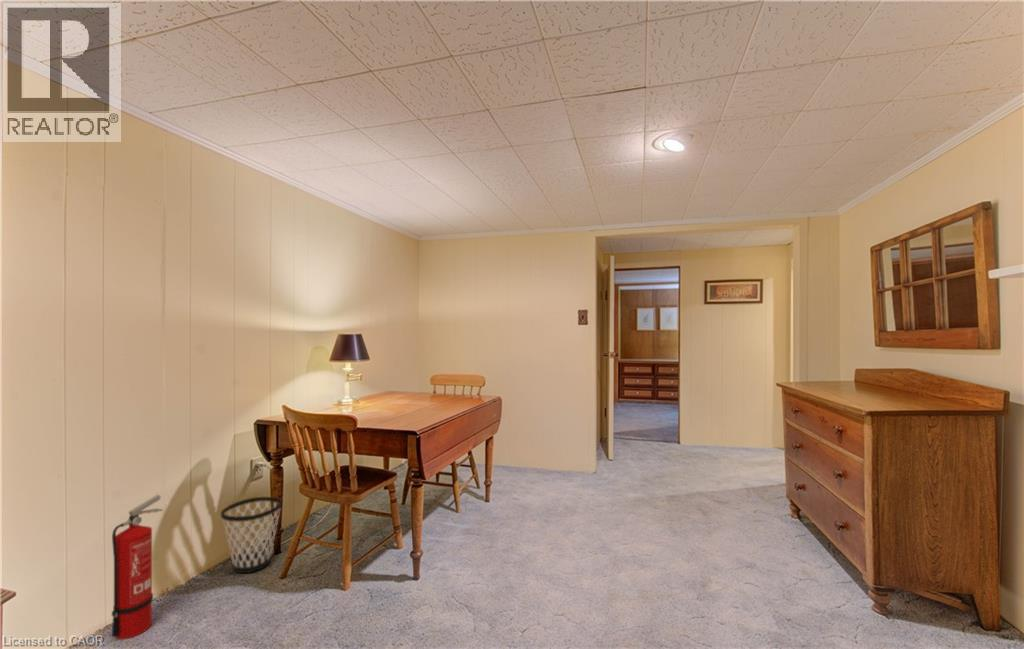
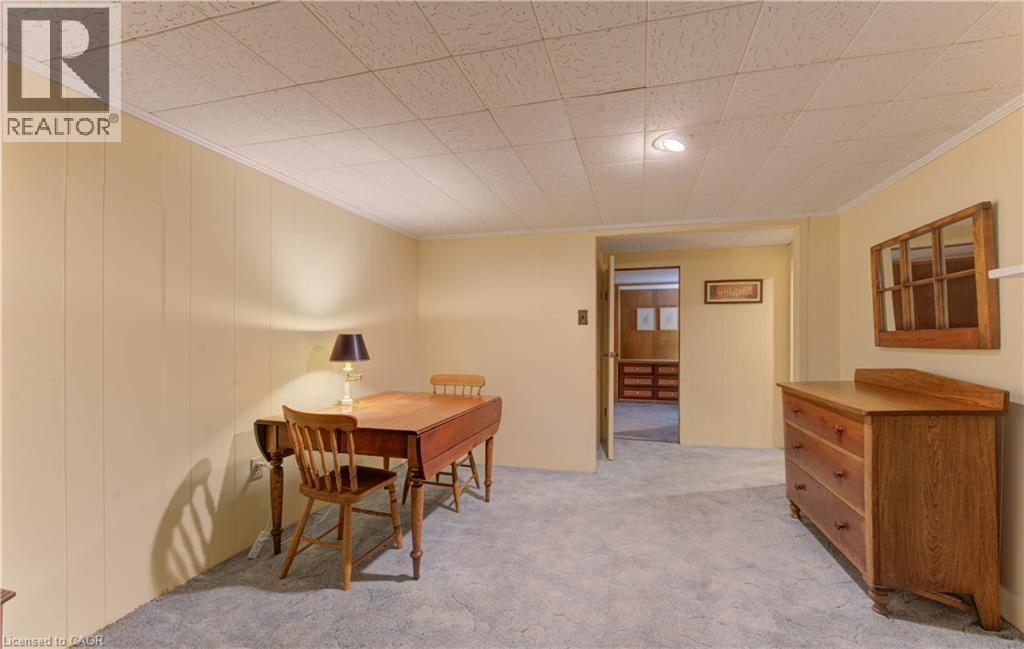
- wastebasket (250, 535)
- fire extinguisher (138, 564)
